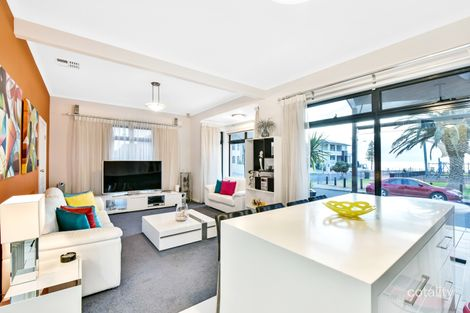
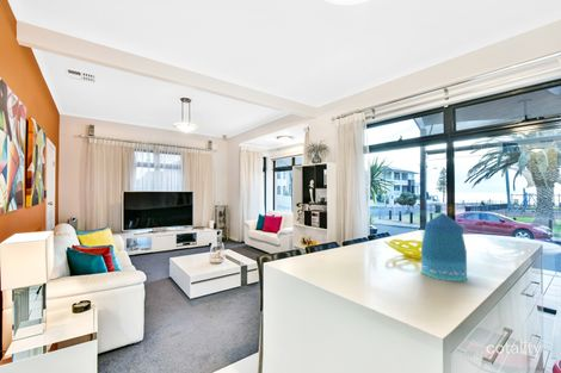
+ vase (443, 243)
